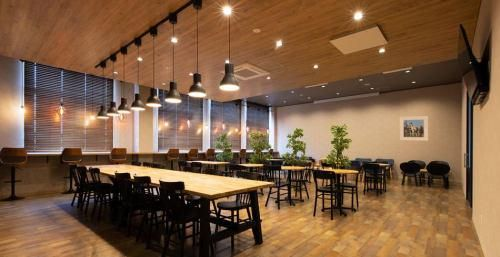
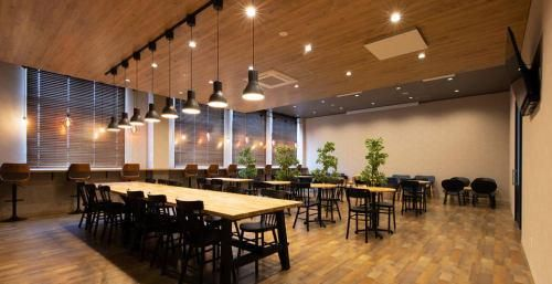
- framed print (413, 128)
